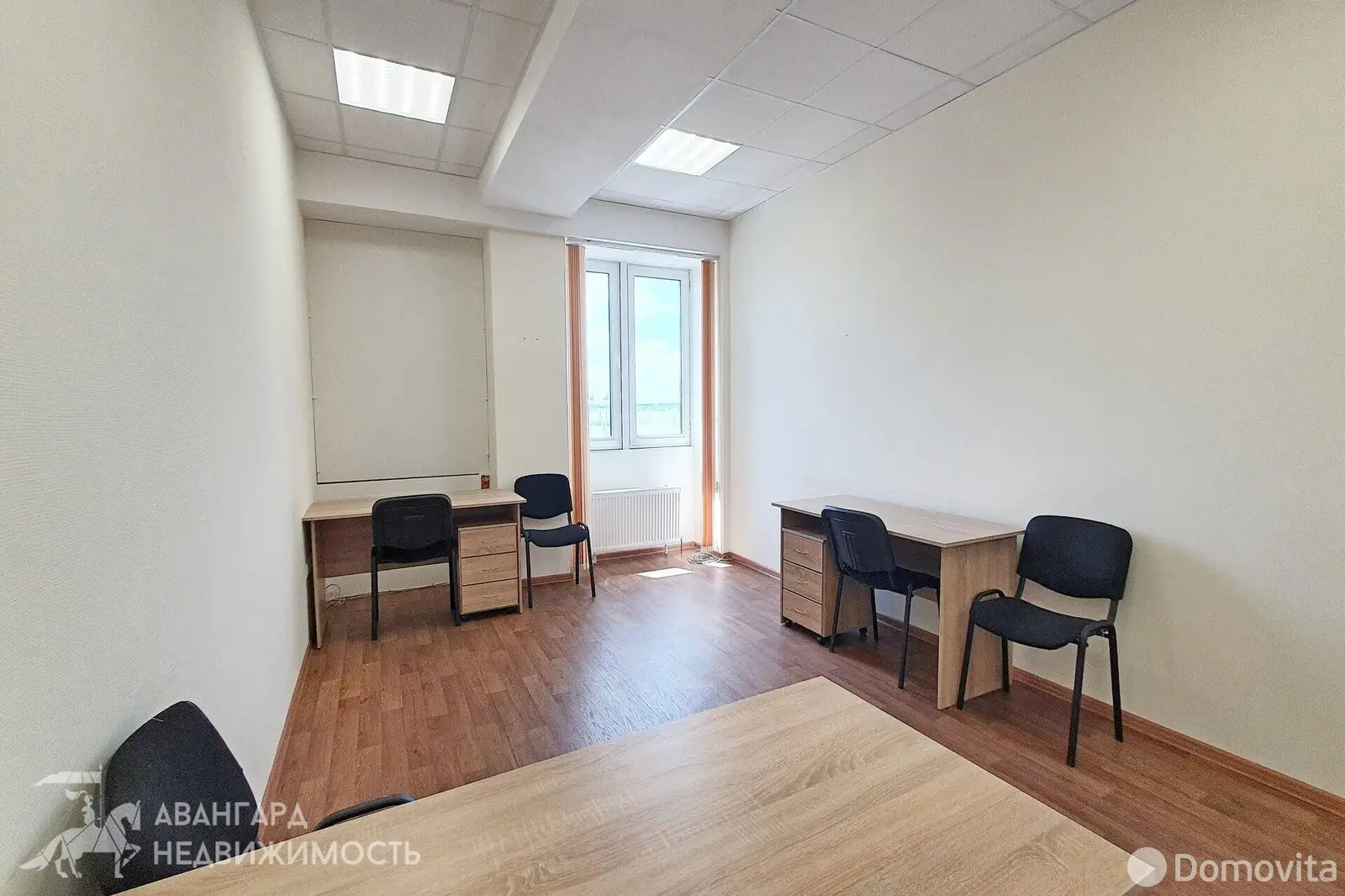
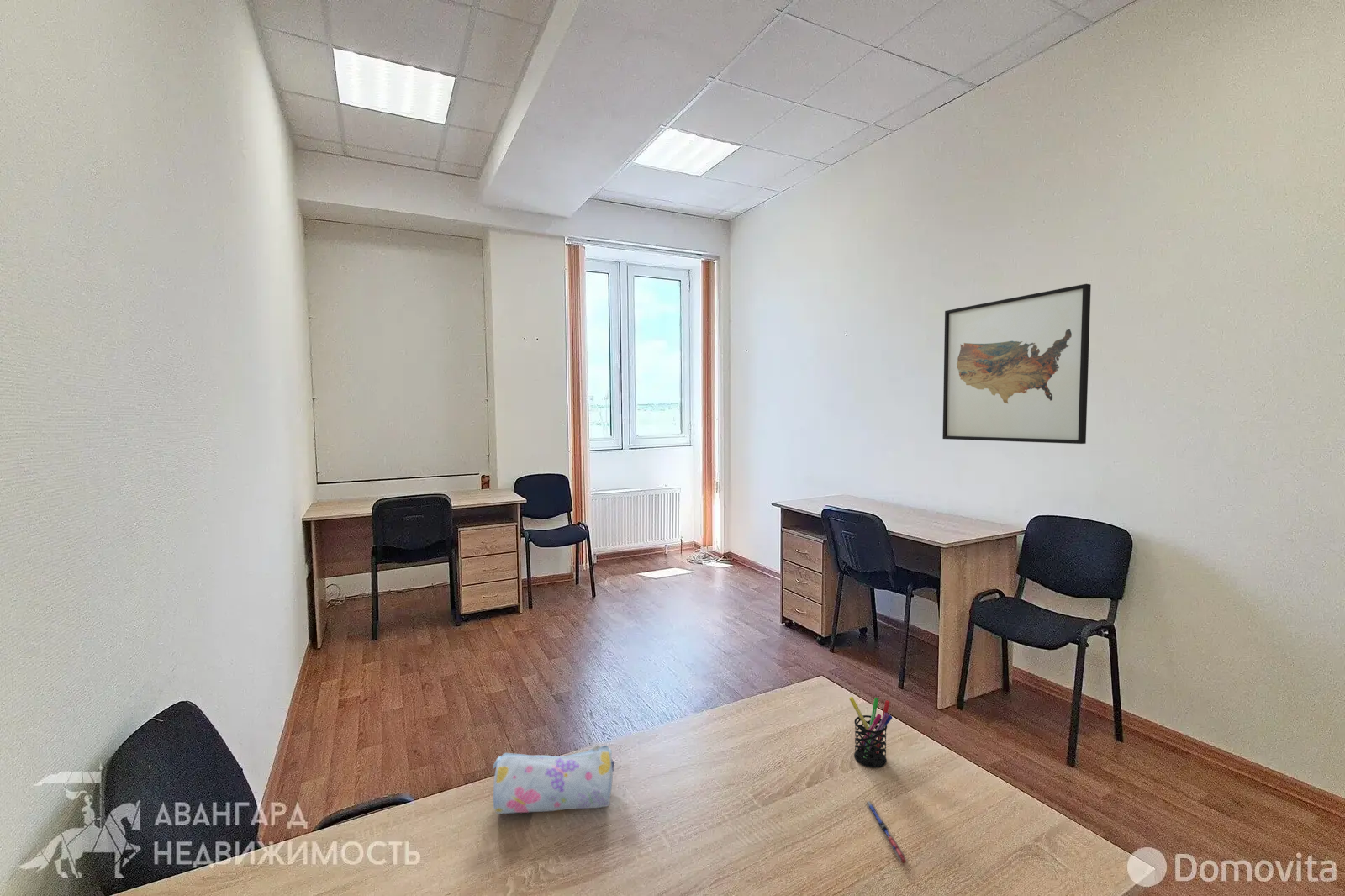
+ pen (884, 828)
+ wall art (1008, 370)
+ pencil case (554, 779)
+ pen holder (873, 726)
